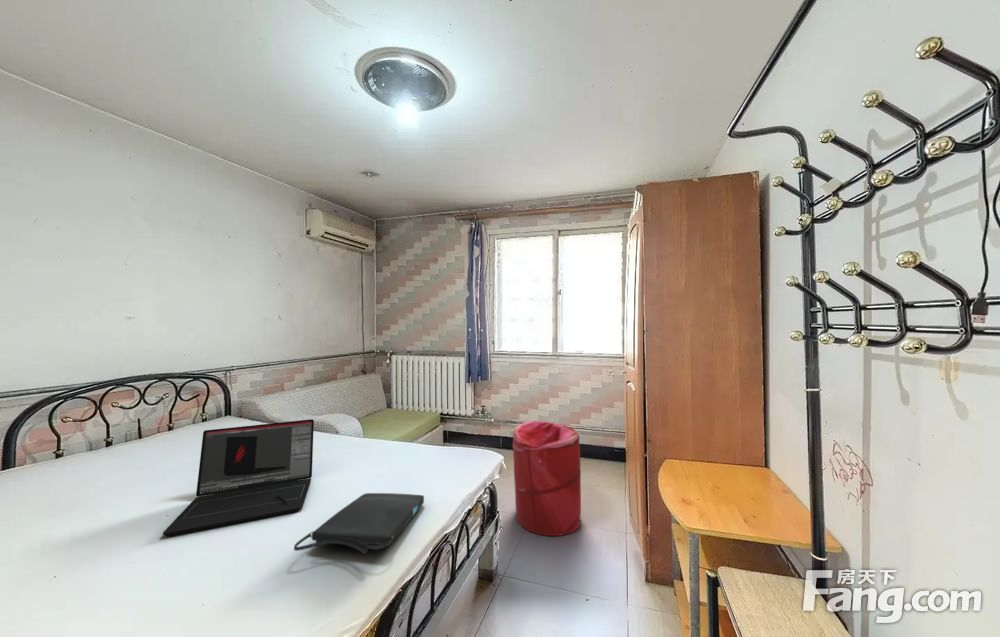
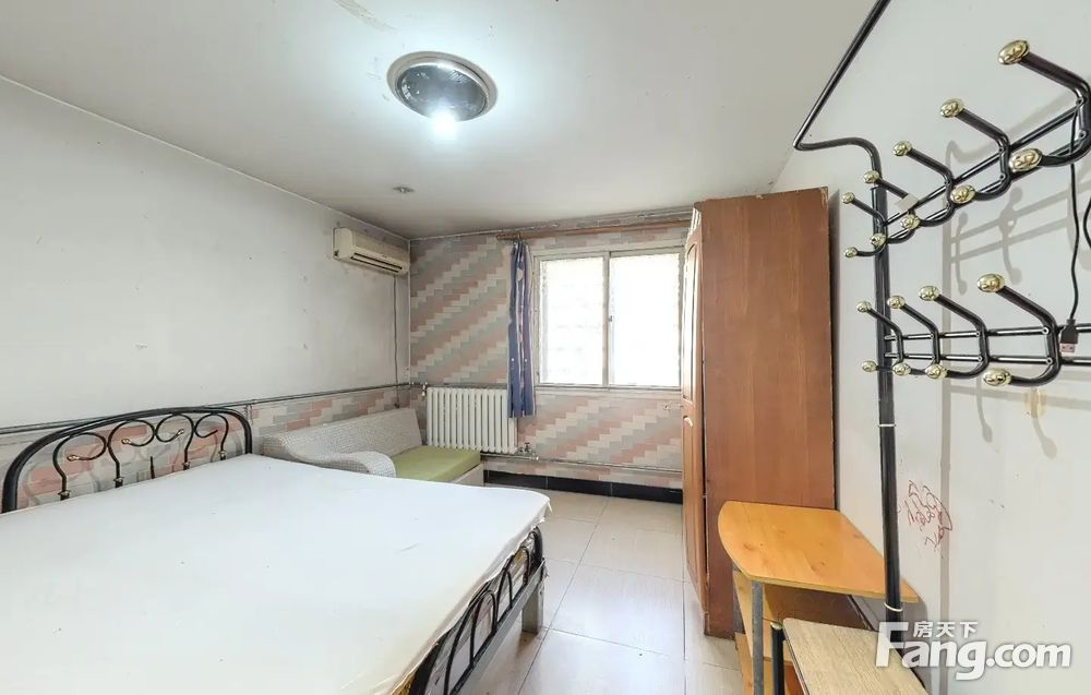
- laptop (250, 468)
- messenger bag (369, 520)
- laundry hamper (546, 473)
